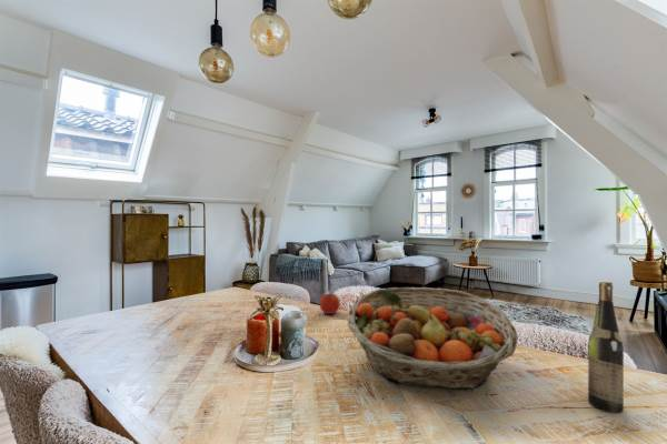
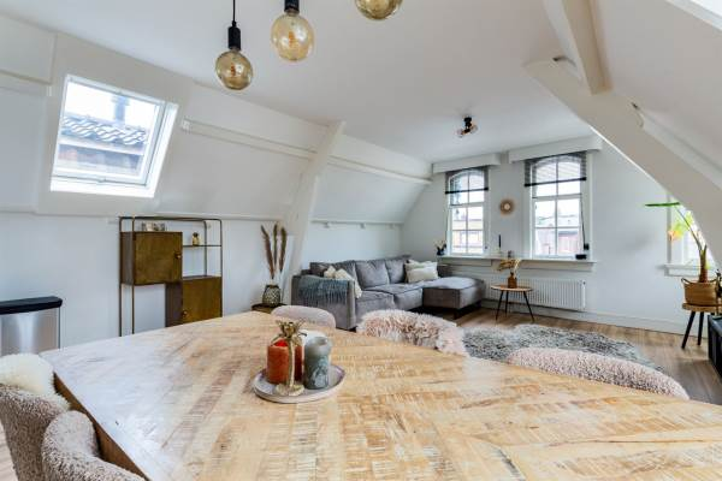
- apple (329, 302)
- fruit basket (426, 331)
- wine bottle (605, 343)
